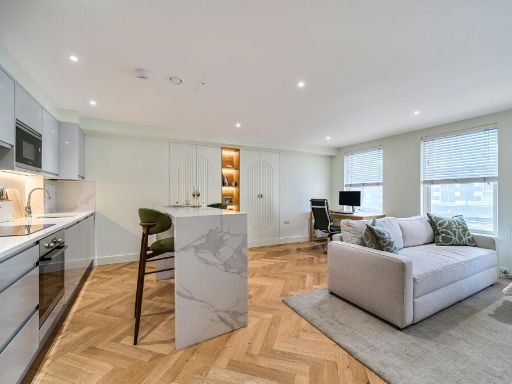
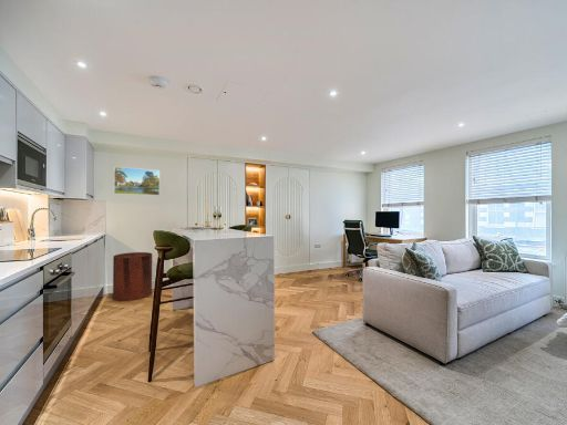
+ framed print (137, 182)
+ trash can (133, 274)
